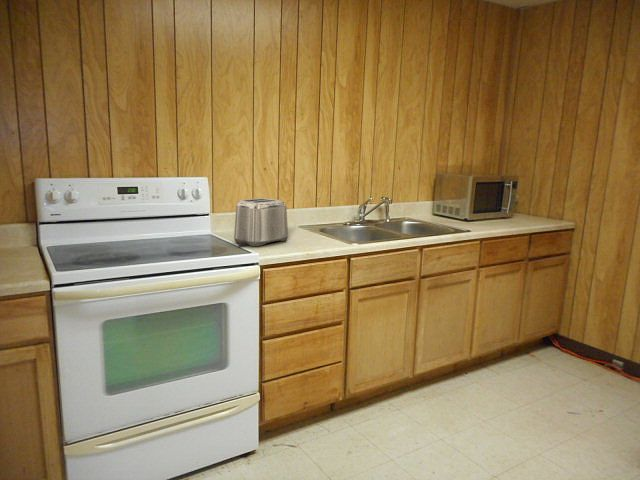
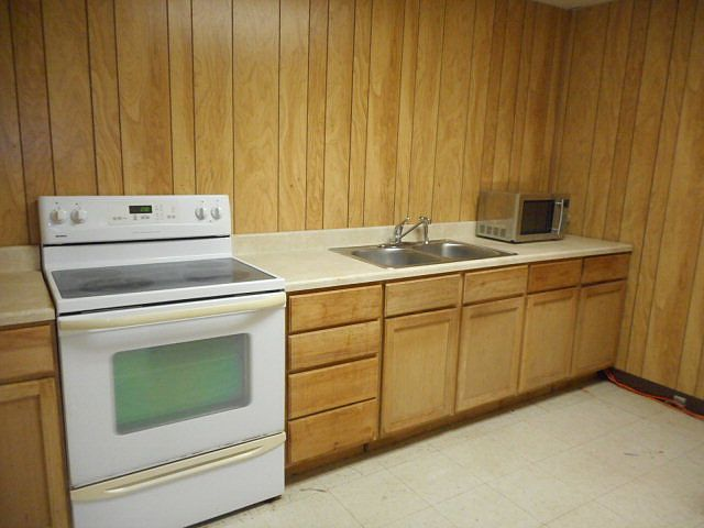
- toaster (259, 221)
